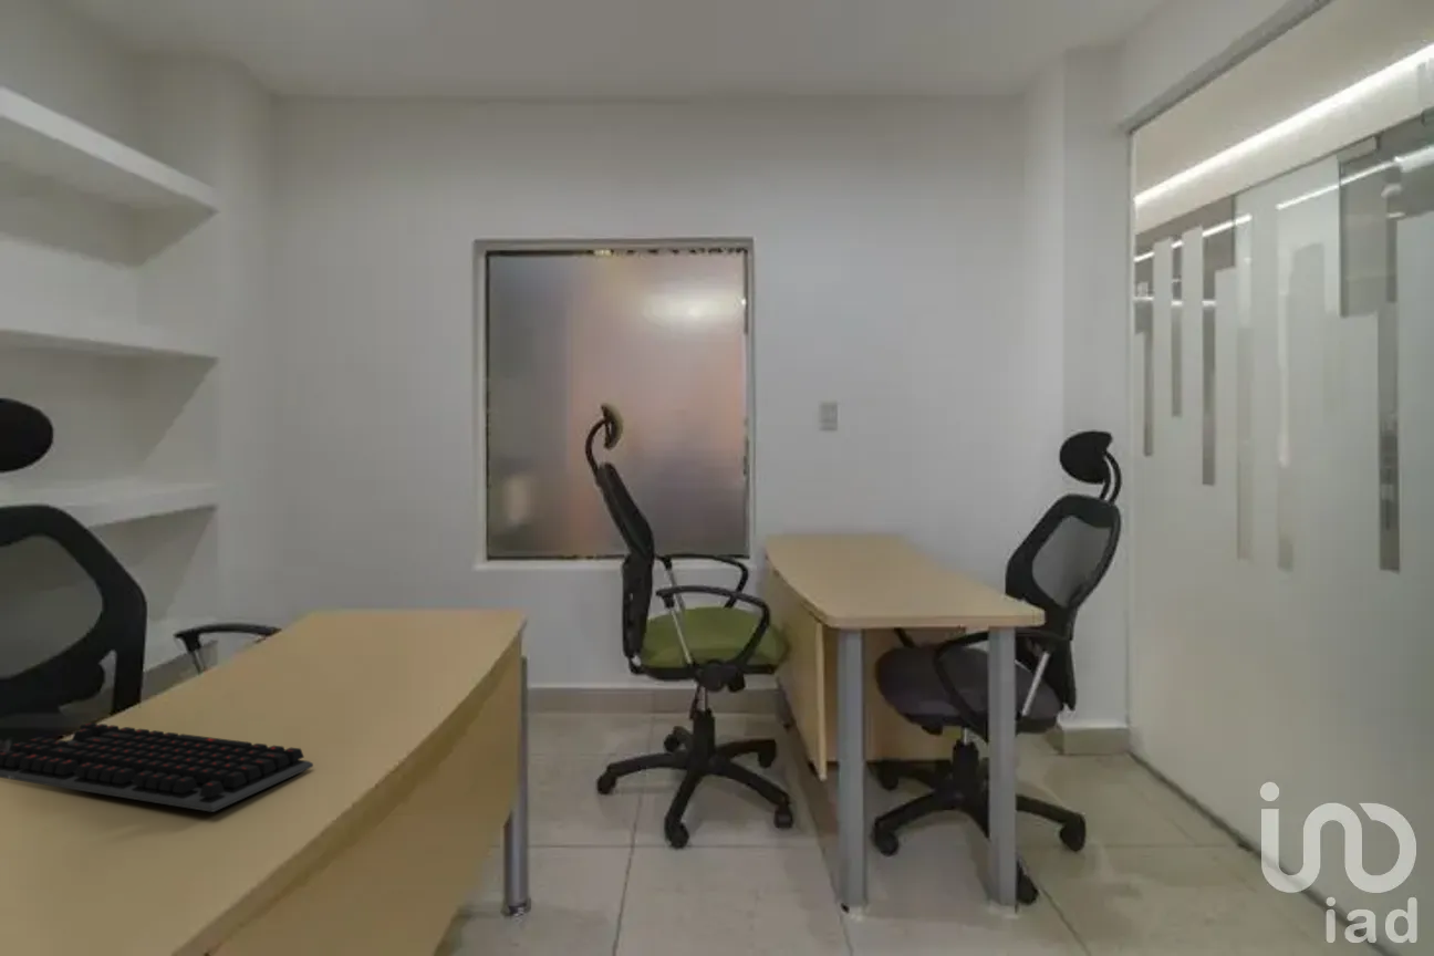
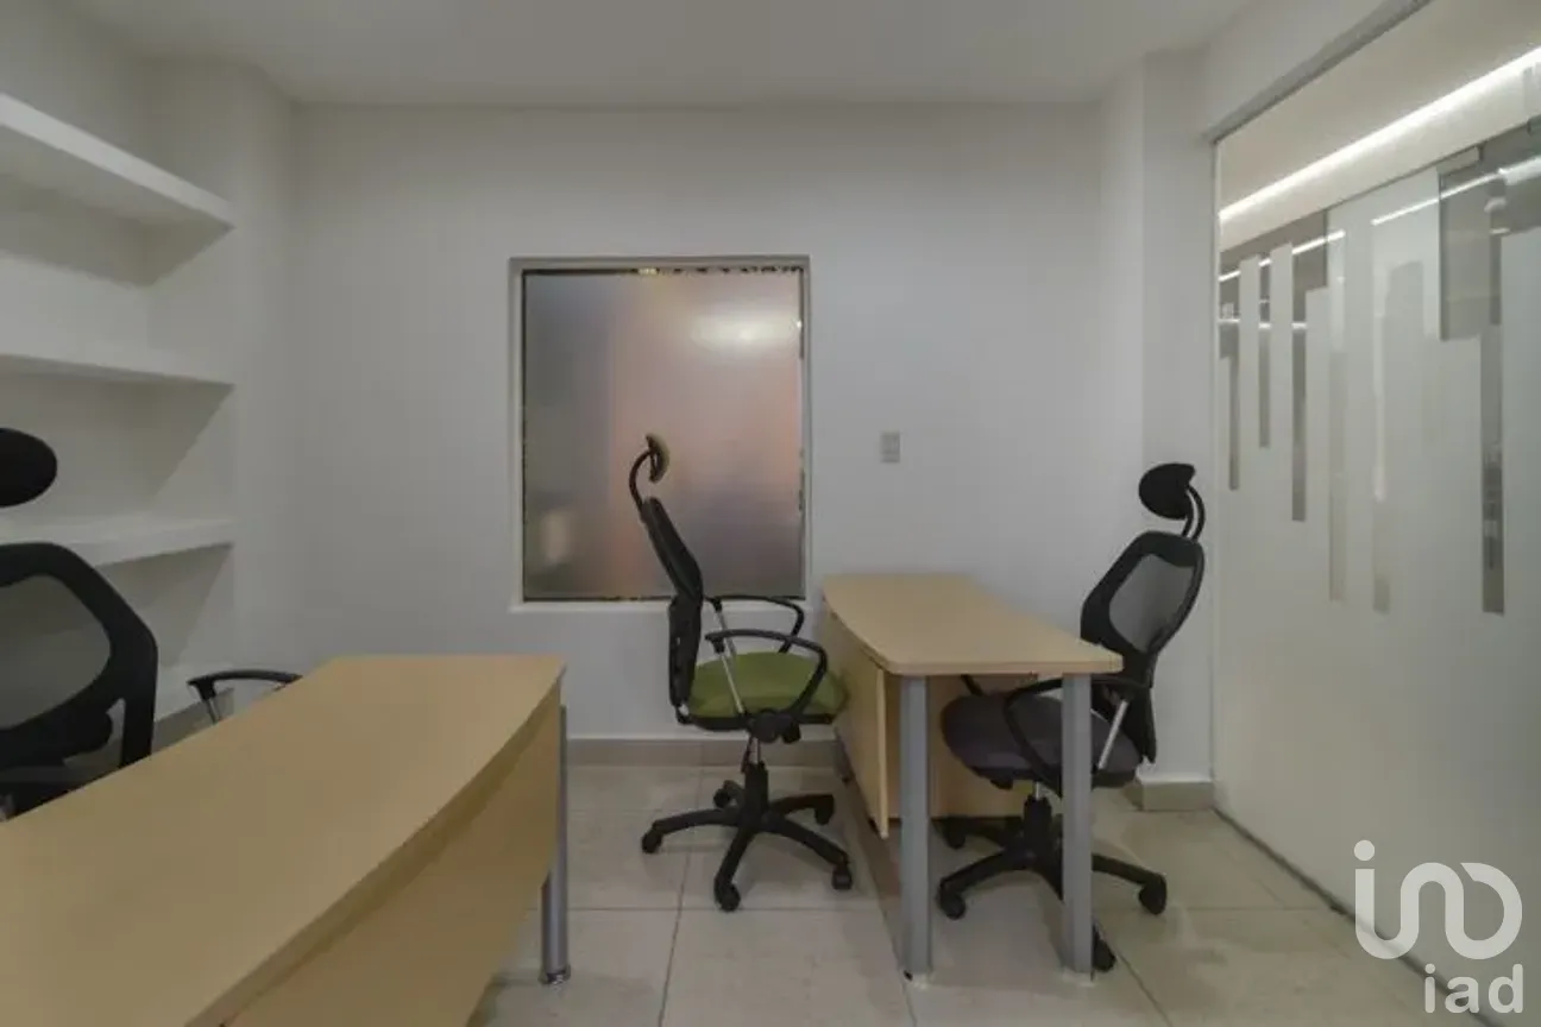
- computer keyboard (144, 760)
